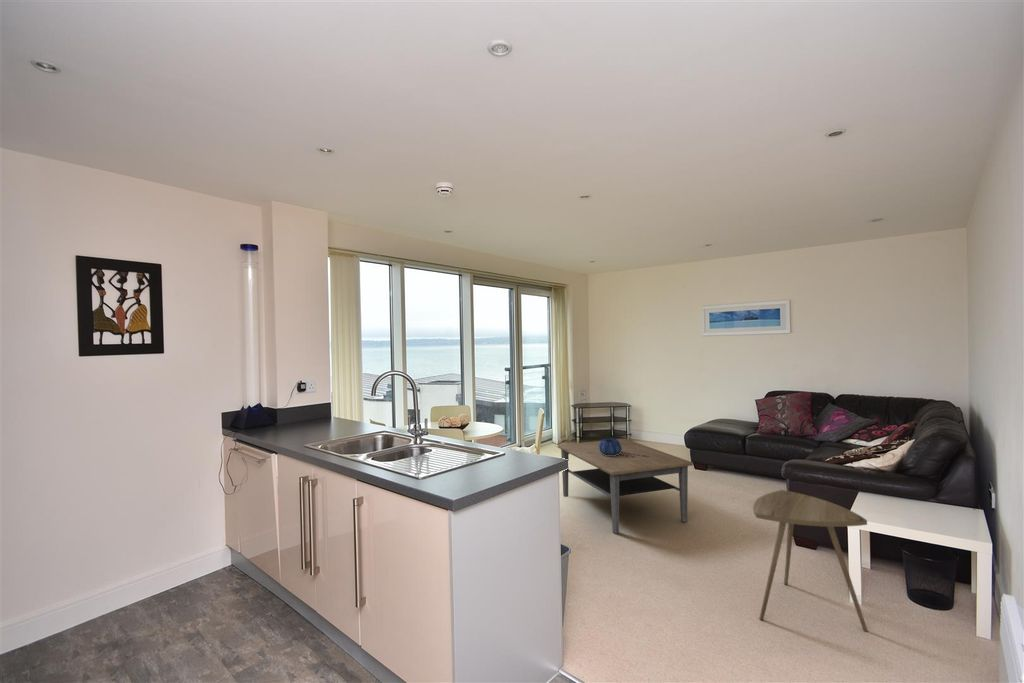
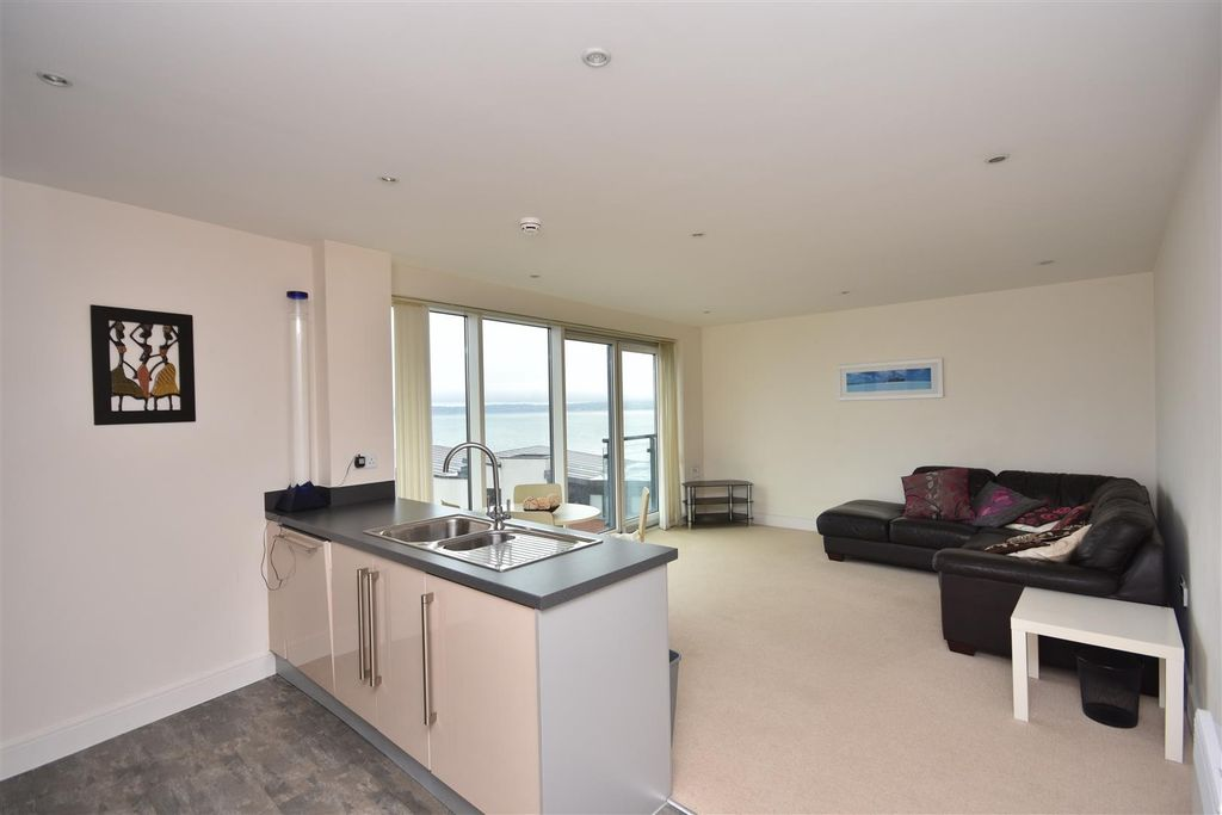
- decorative bowl (610, 446)
- side table (790, 554)
- coffee table (619, 480)
